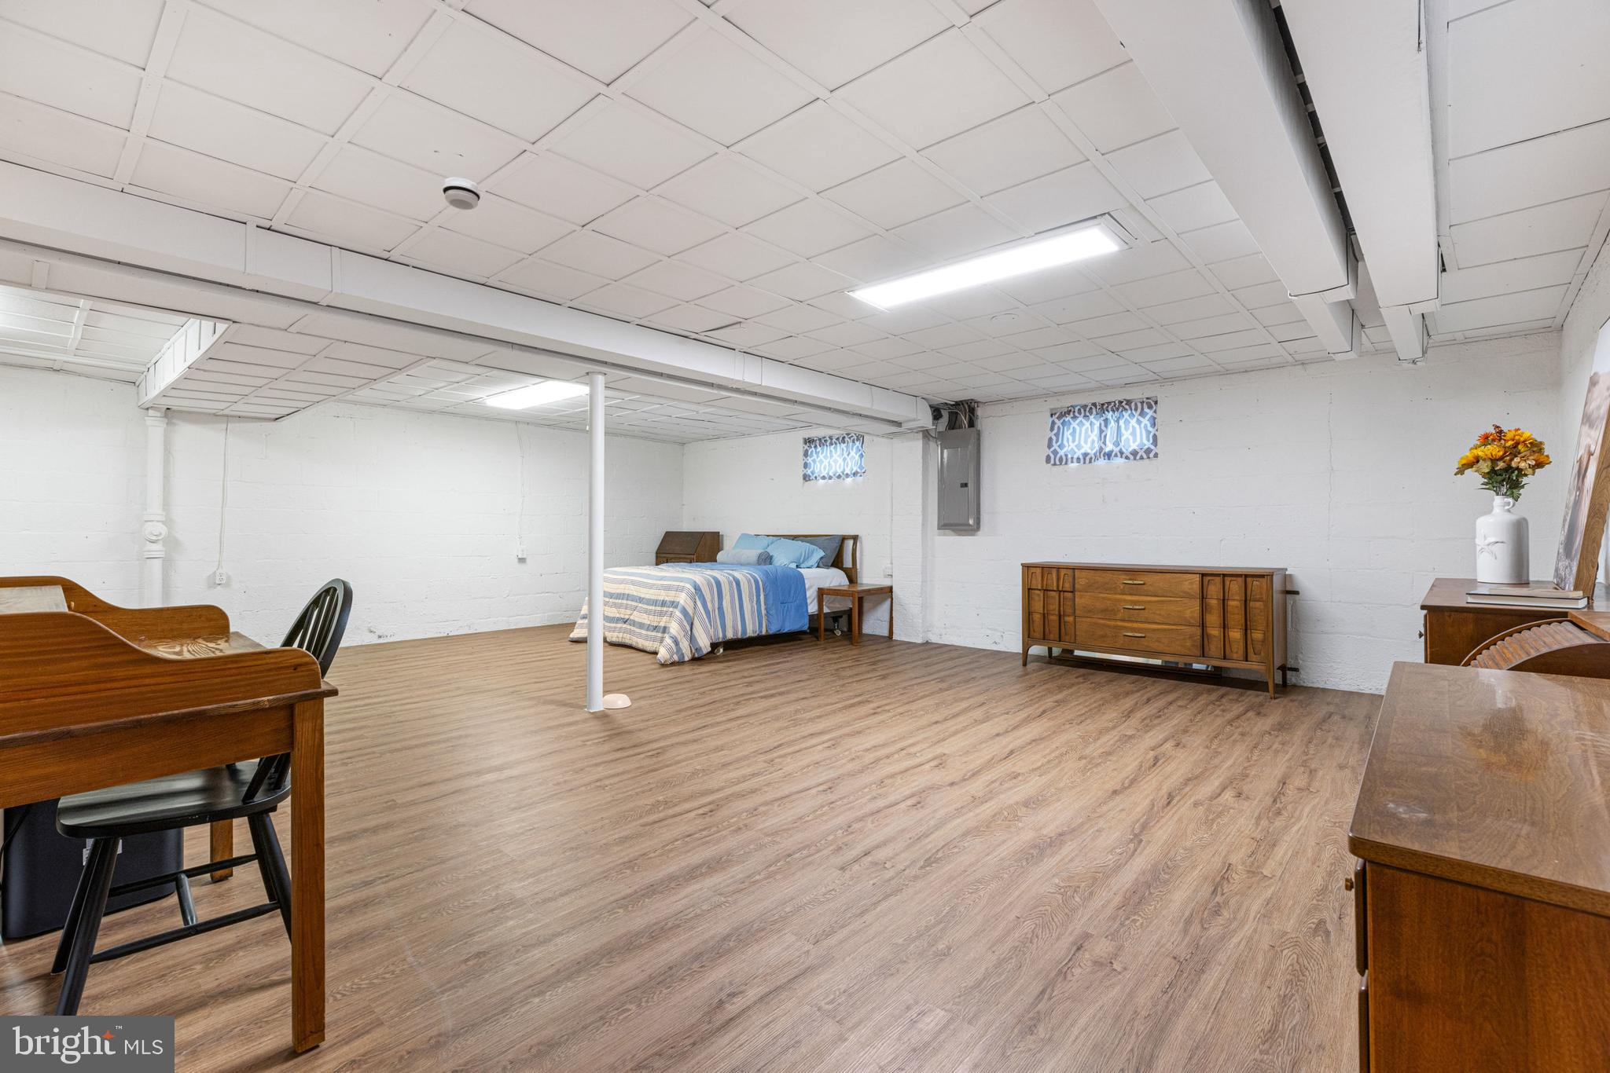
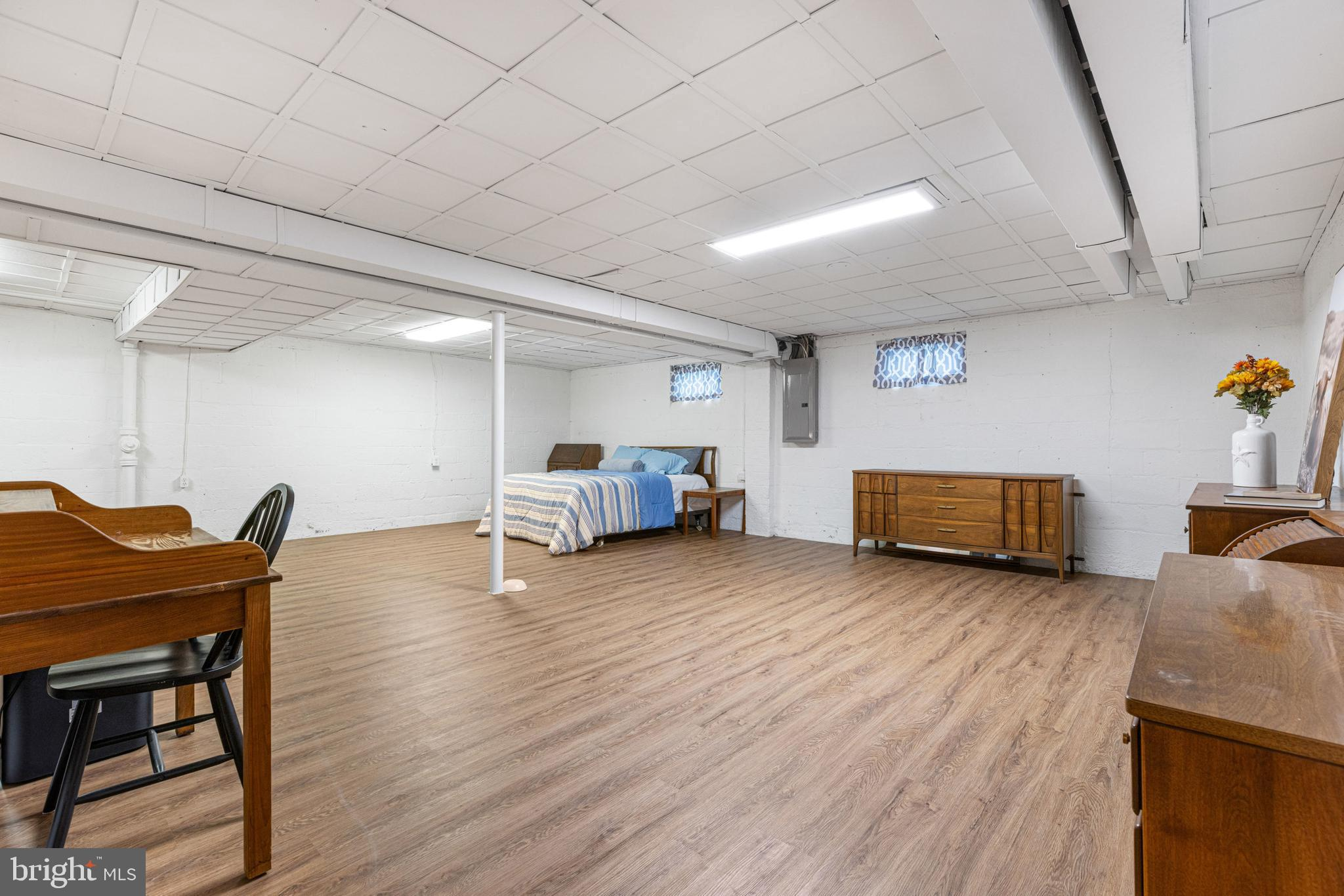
- smoke detector (461, 194)
